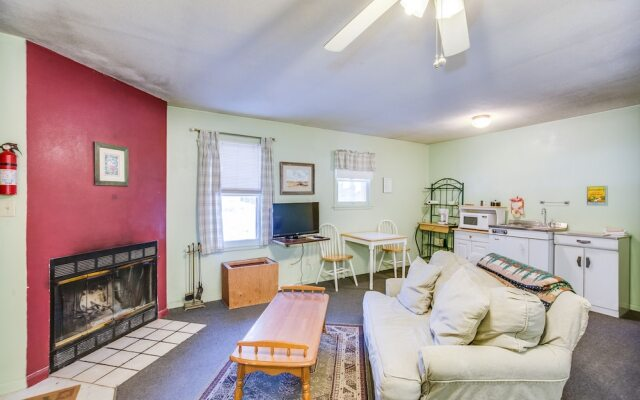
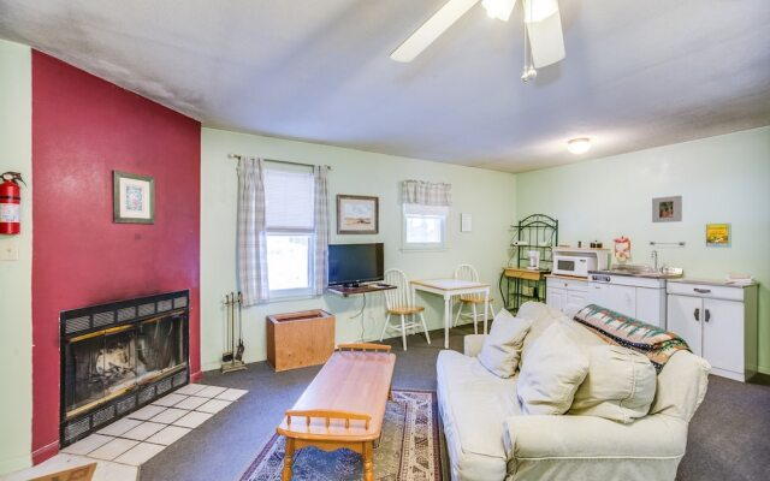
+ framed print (665, 209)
